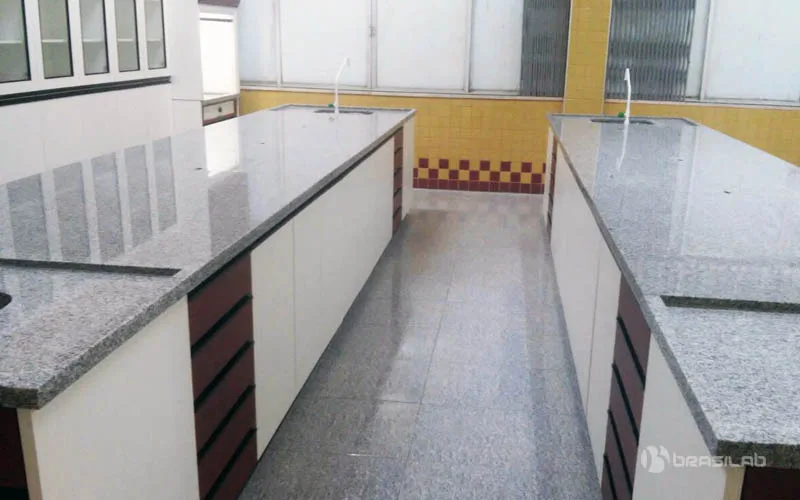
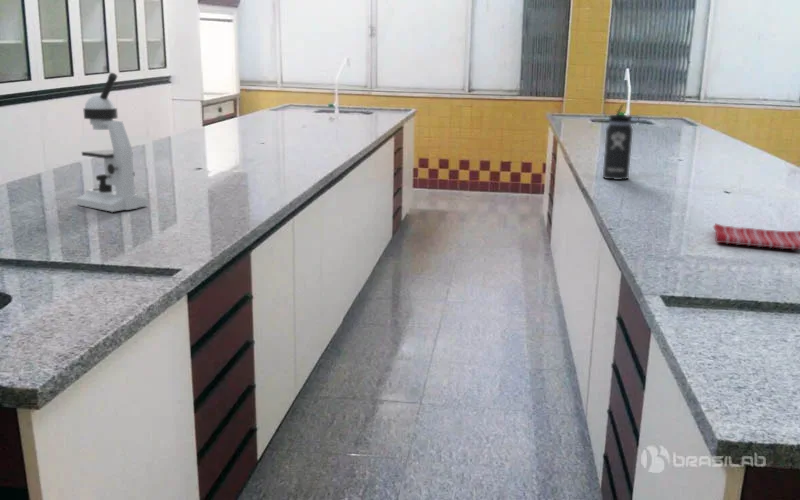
+ dish towel (761, 236)
+ microscope (111, 140)
+ thermos bottle (621, 141)
